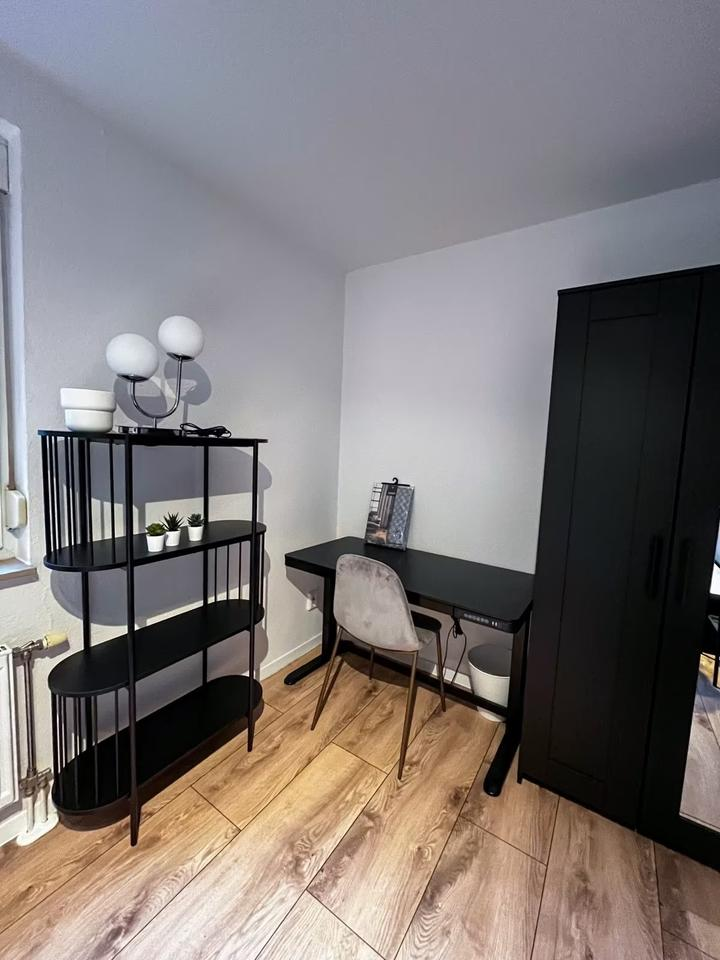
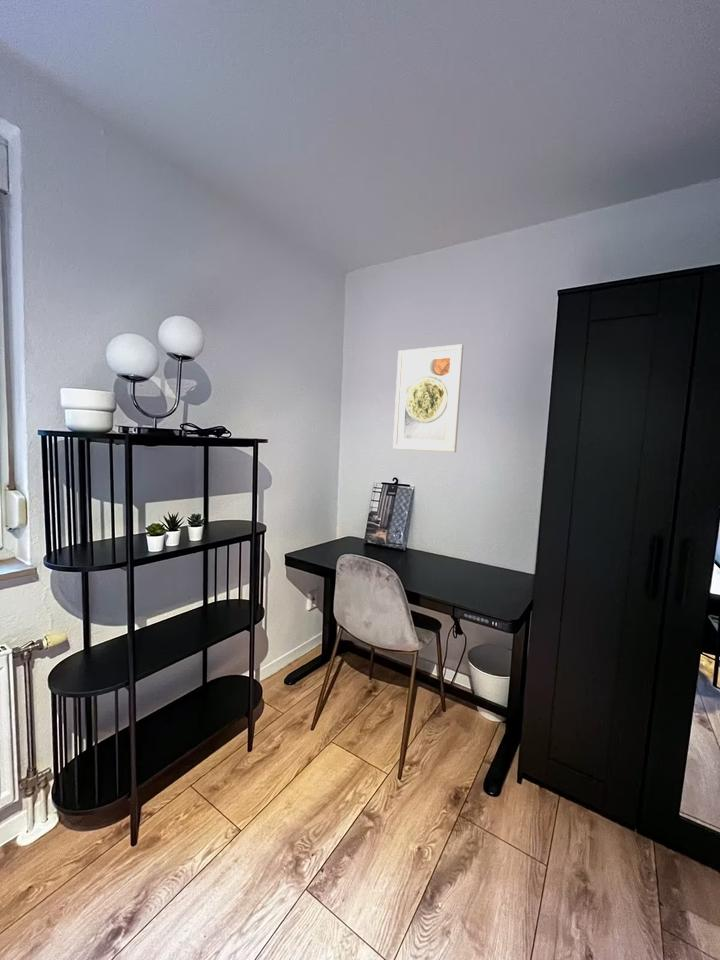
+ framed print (426, 399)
